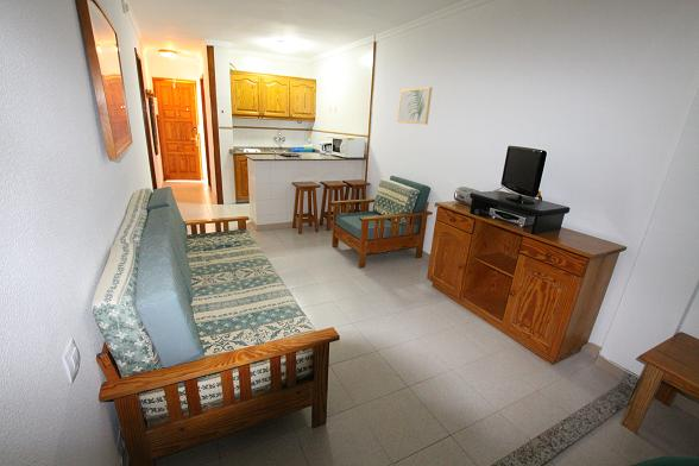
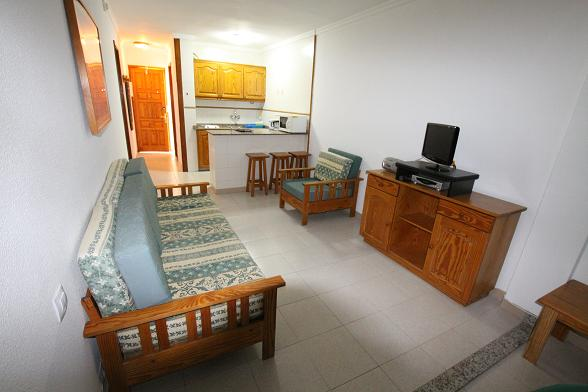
- wall art (413, 106)
